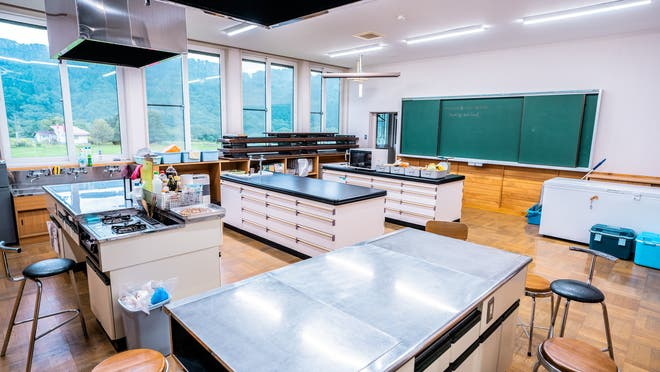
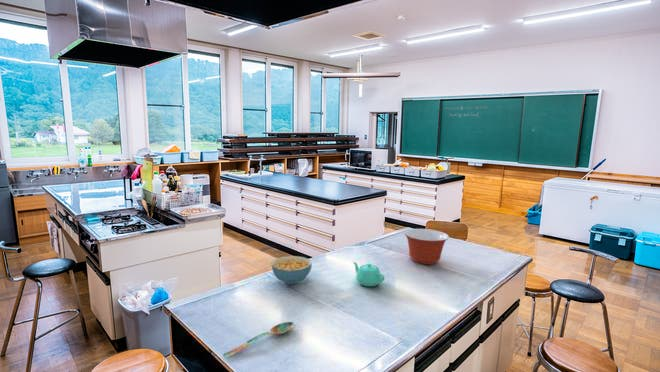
+ mixing bowl (425, 247)
+ teapot (367, 273)
+ spoon (260, 337)
+ cereal bowl (291, 272)
